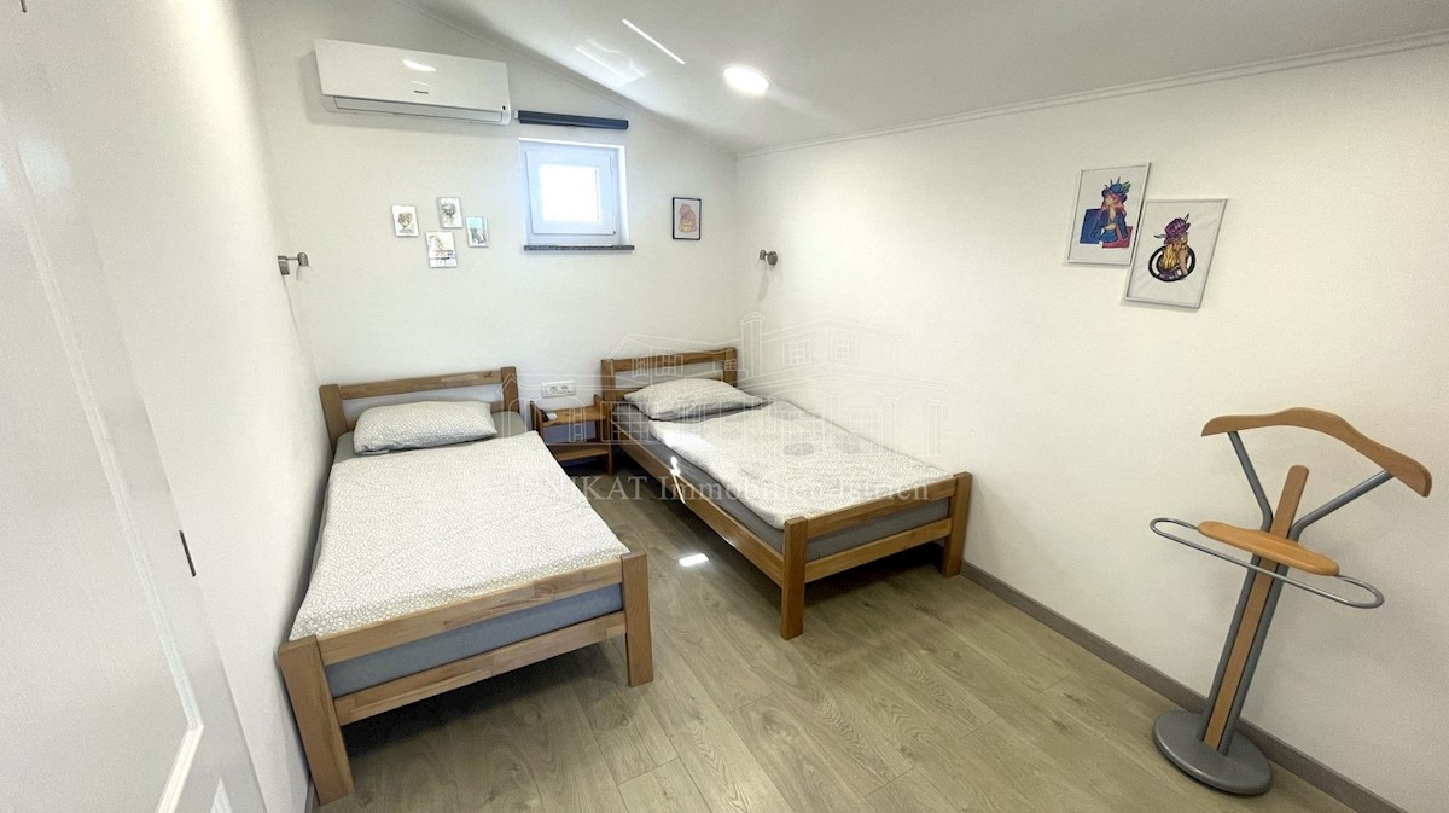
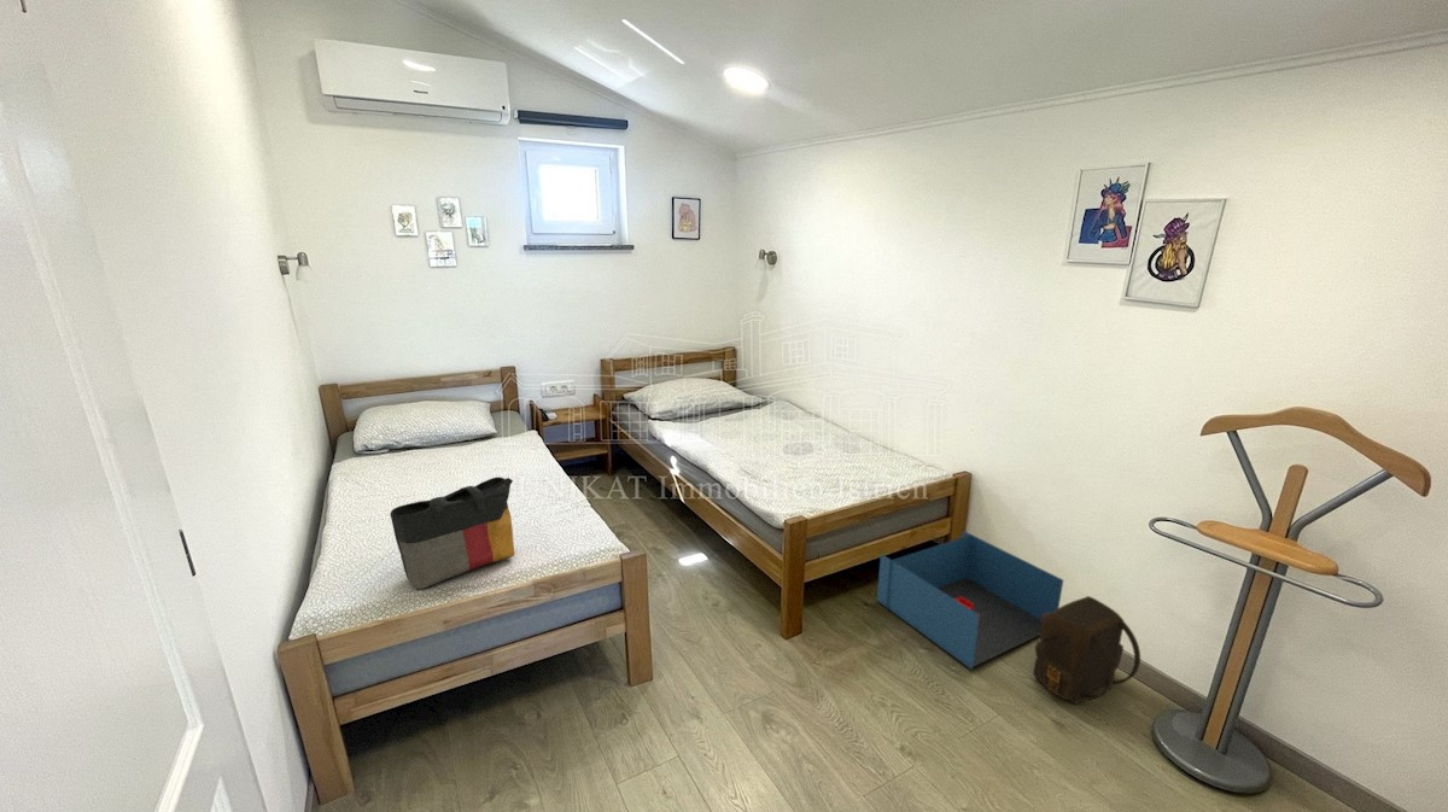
+ backpack (1086, 650)
+ storage bin (964, 590)
+ tote bag (456, 526)
